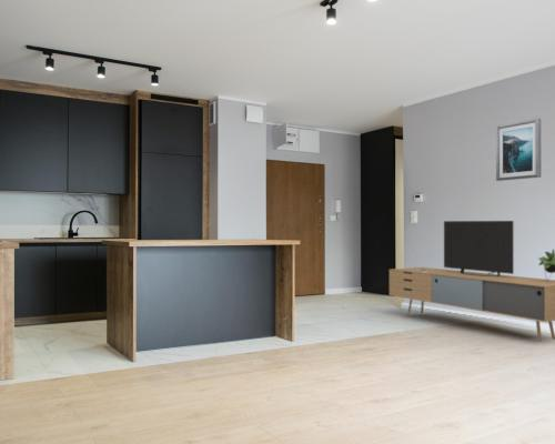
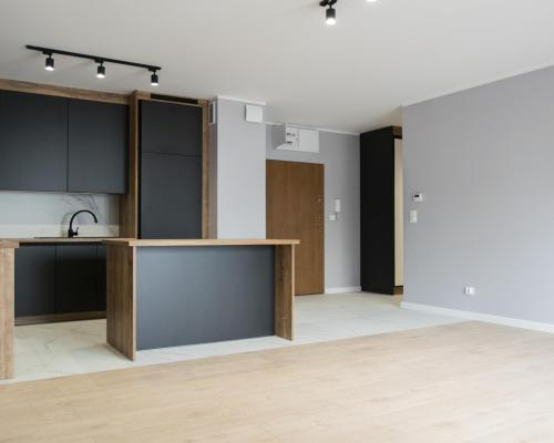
- media console (473, 273)
- wall art (517, 150)
